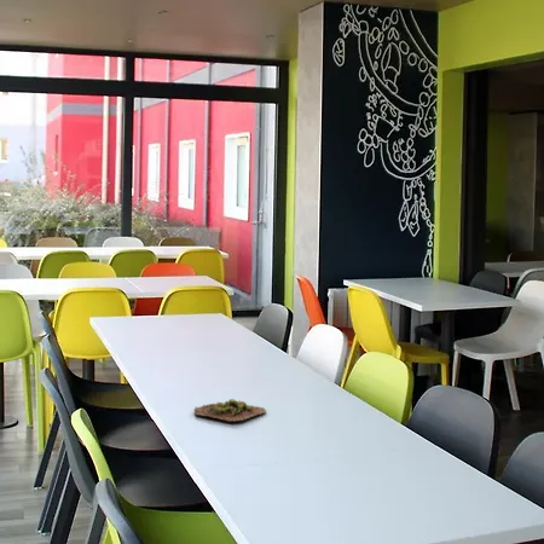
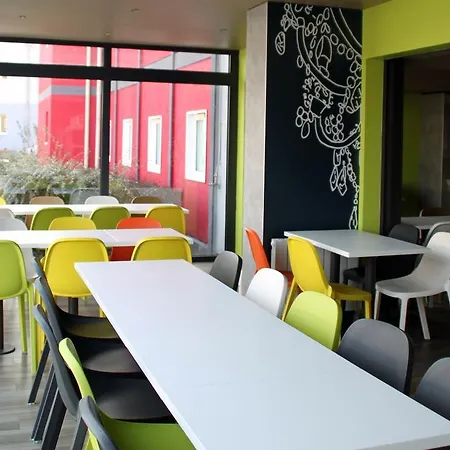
- succulent plant (228, 405)
